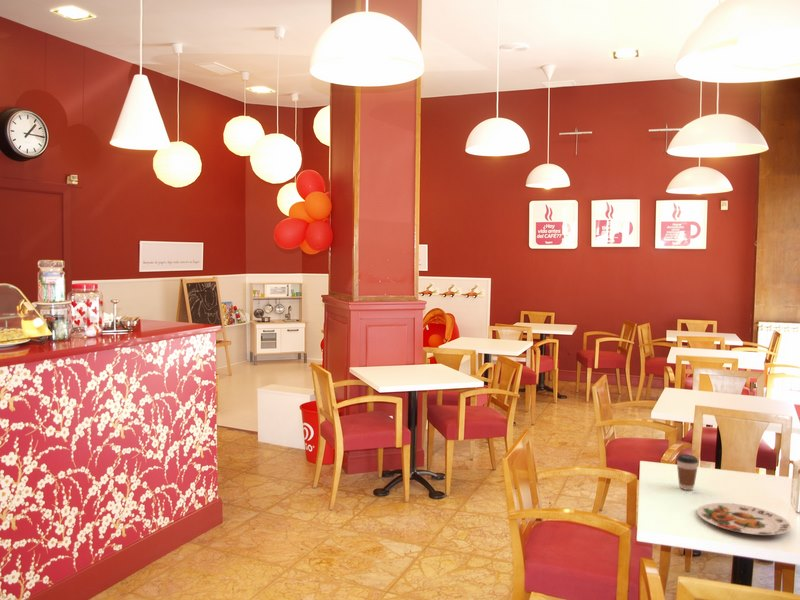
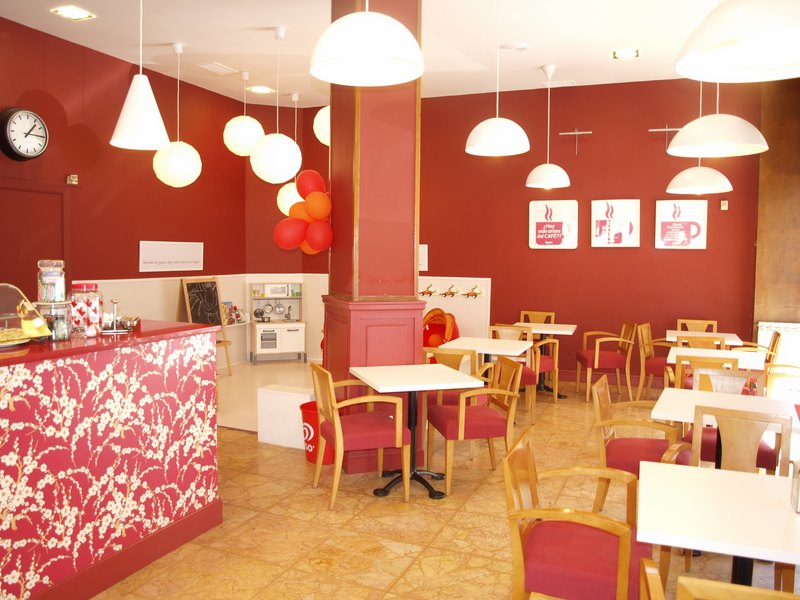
- coffee cup (687, 472)
- plate (742, 519)
